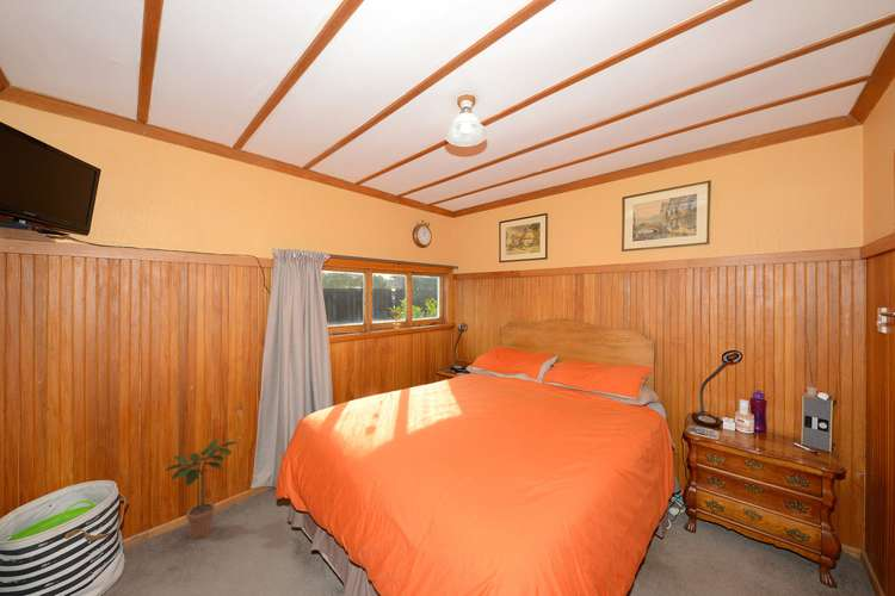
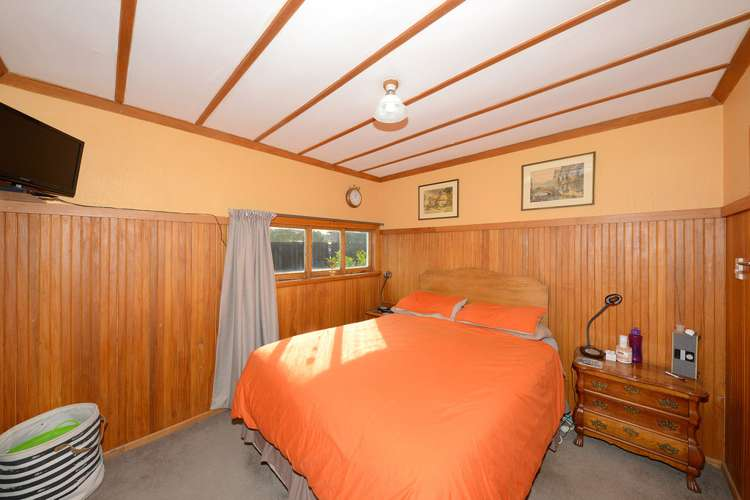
- potted plant (202, 485)
